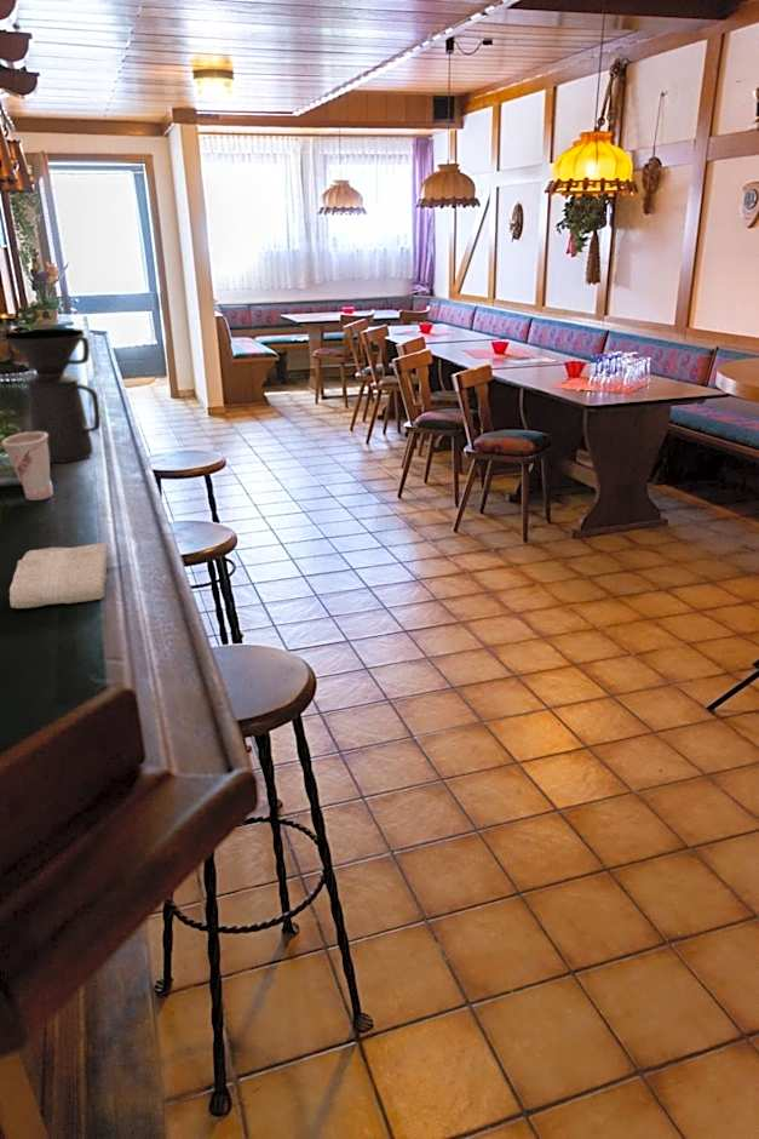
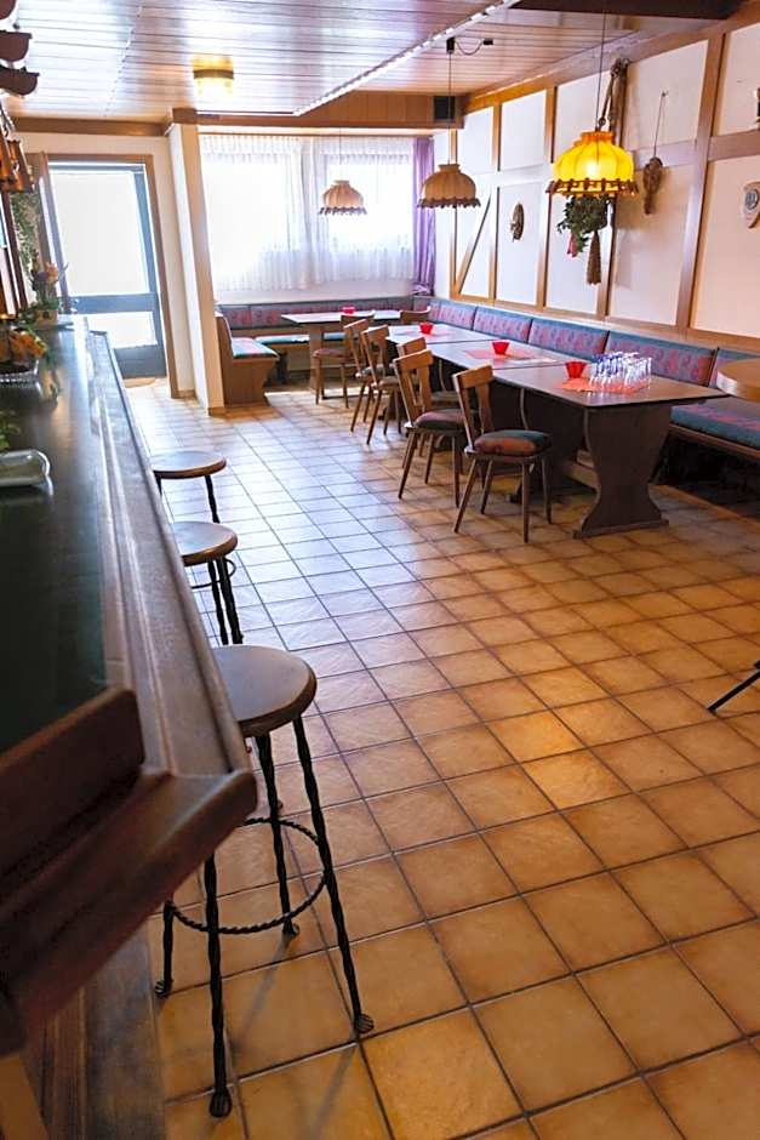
- washcloth (62, 572)
- cup (29, 467)
- coffee maker (54, 396)
